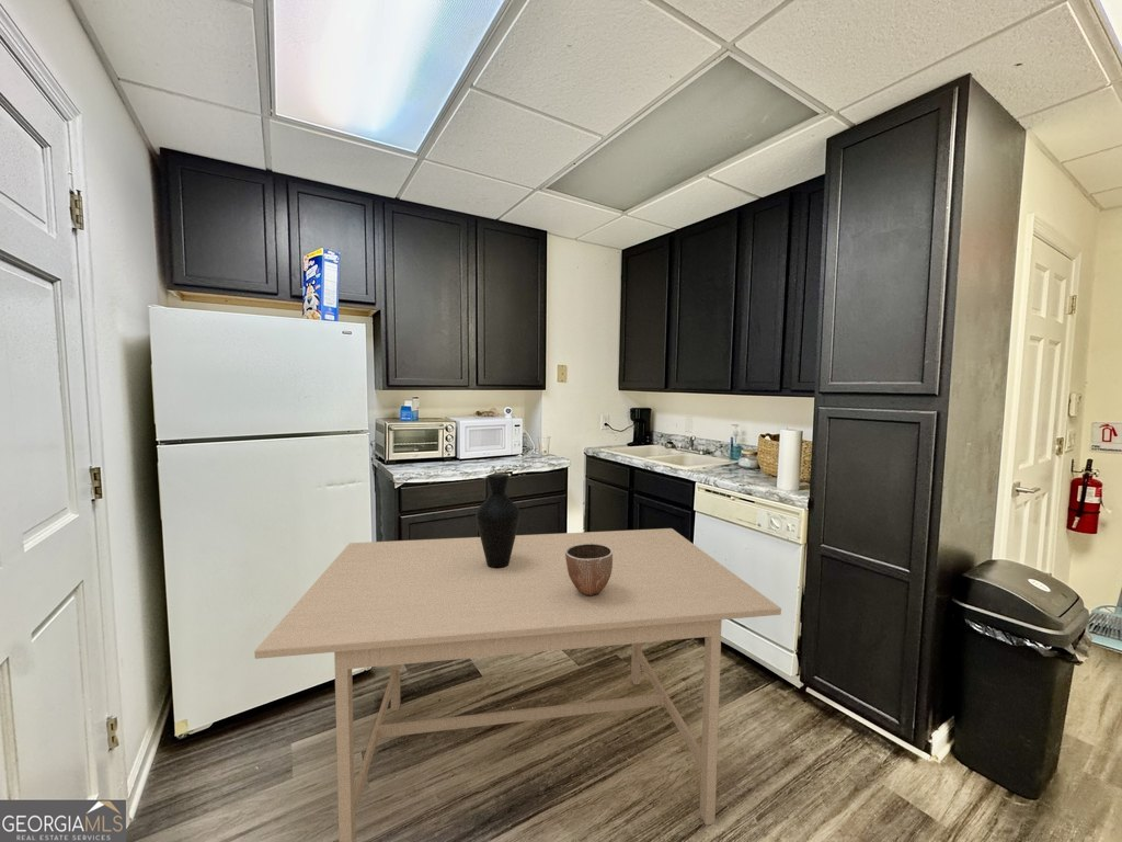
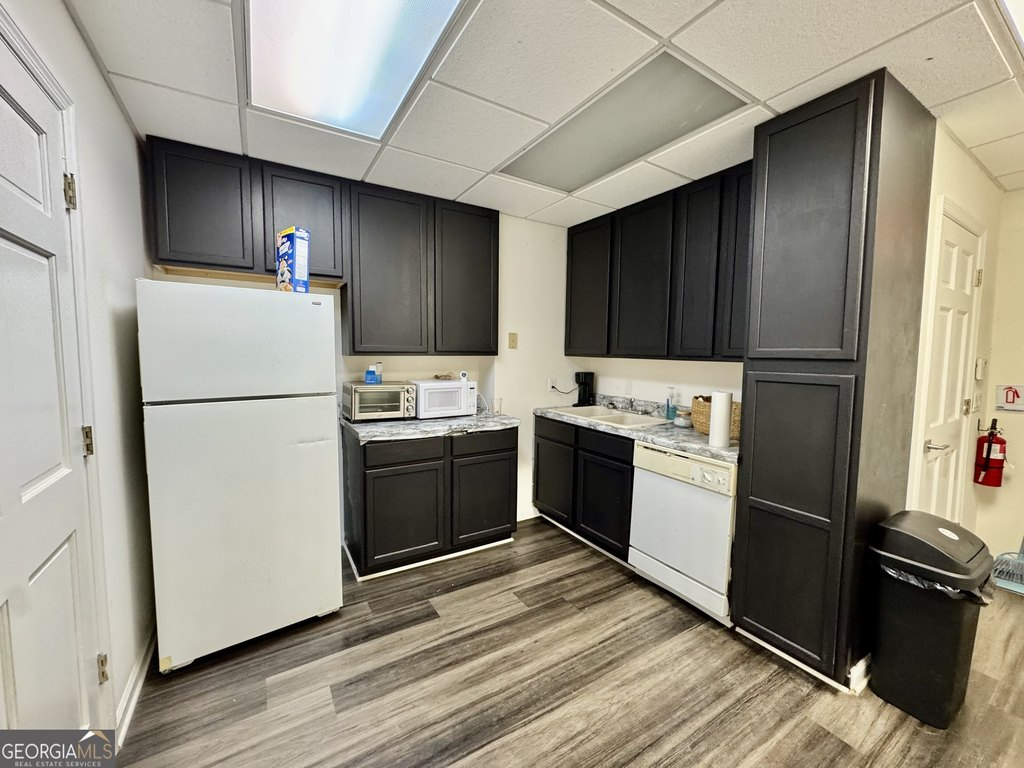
- decorative bowl (588, 570)
- dining table (528, 652)
- vase (497, 520)
